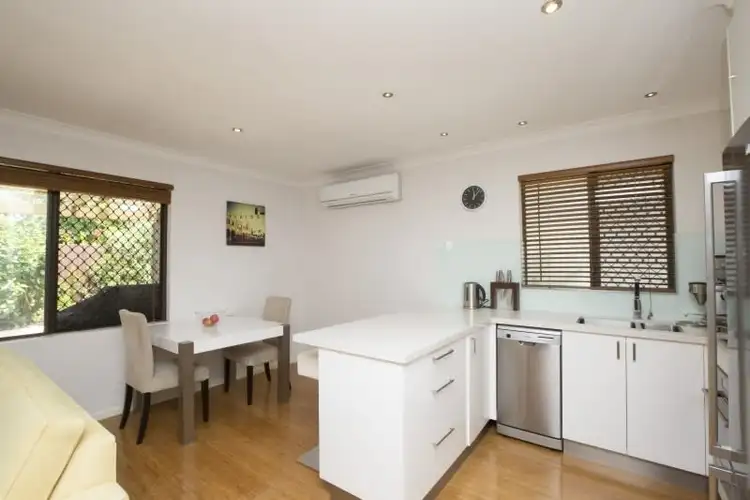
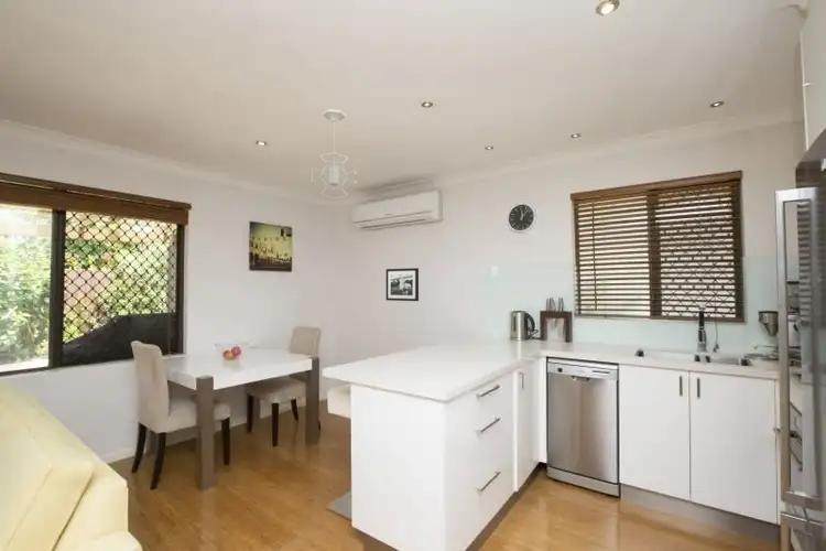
+ pendant light (334, 156)
+ picture frame (401, 284)
